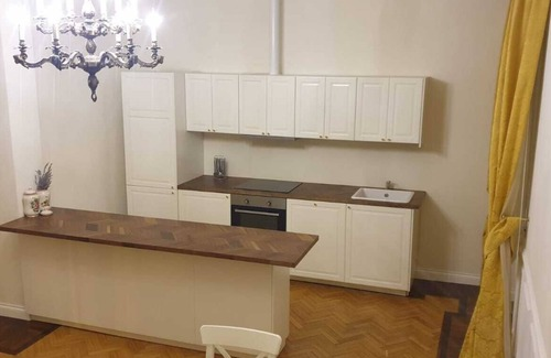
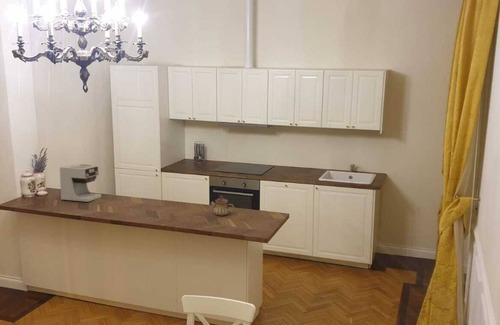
+ teapot (222, 205)
+ coffee maker (80, 181)
